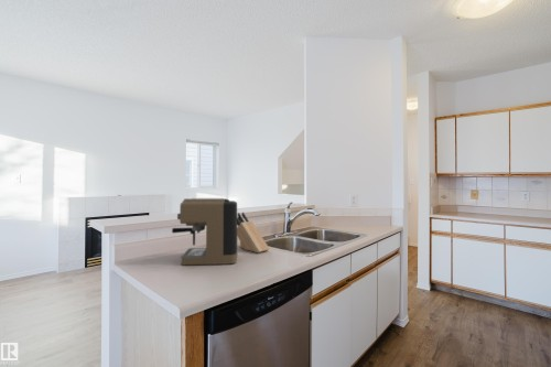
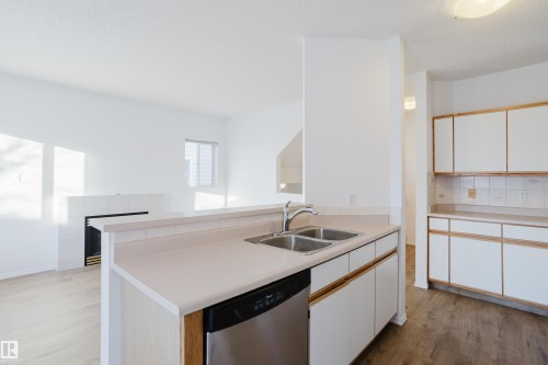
- knife block (249, 230)
- coffee maker (204, 228)
